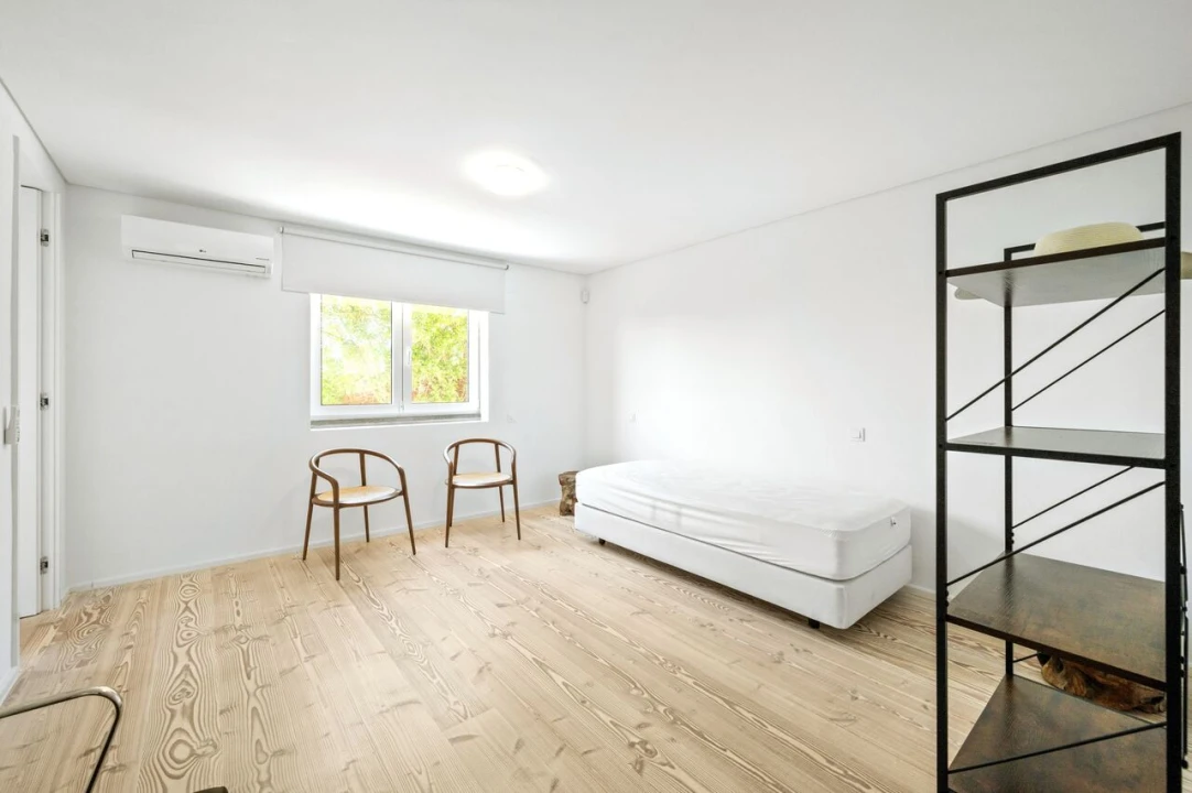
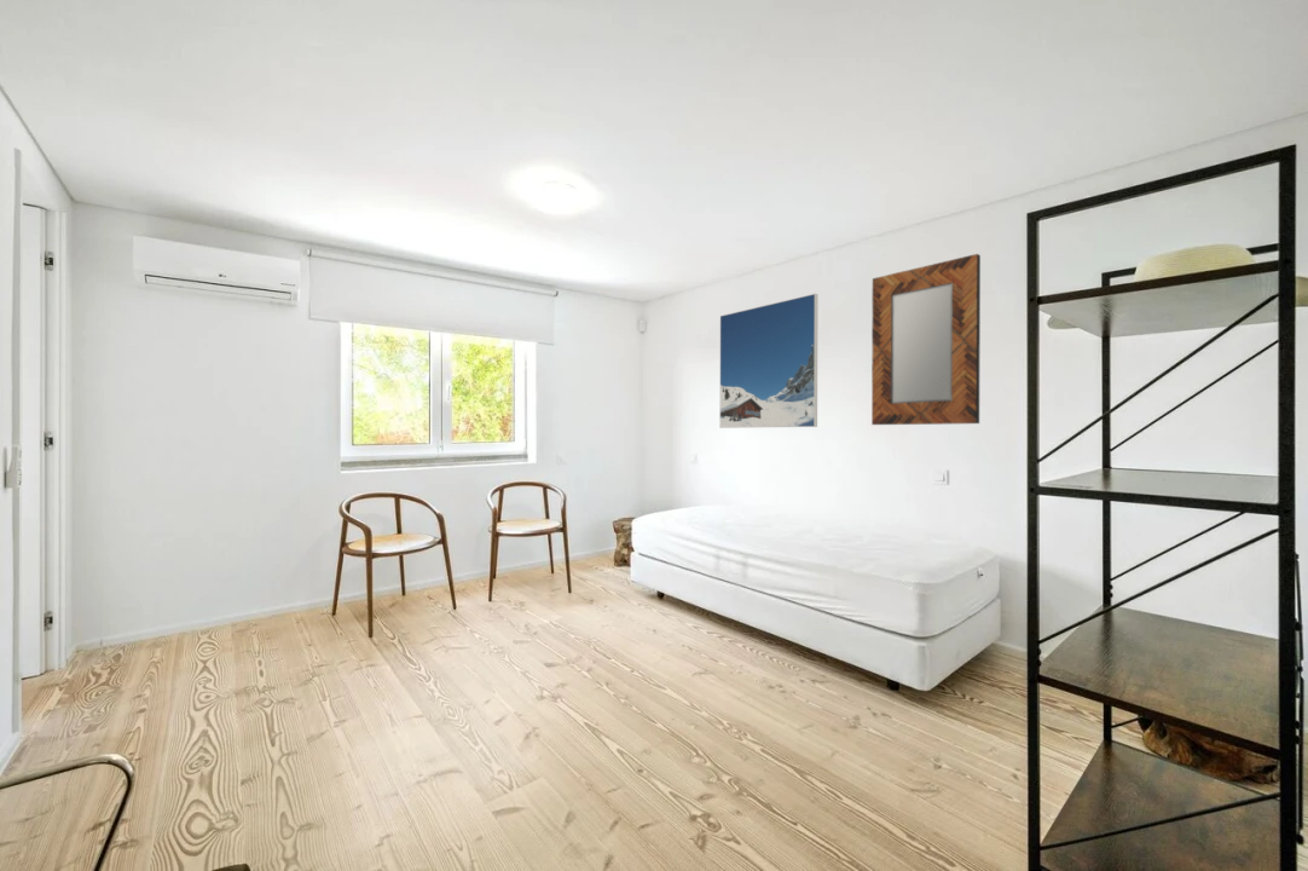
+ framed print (764, 367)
+ home mirror (921, 346)
